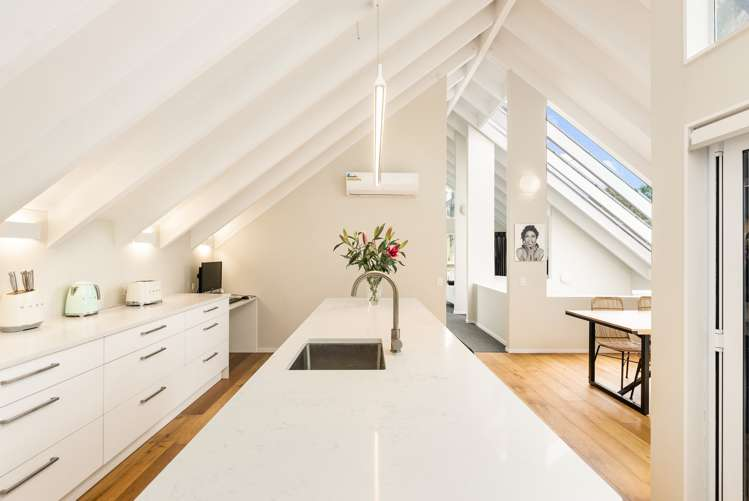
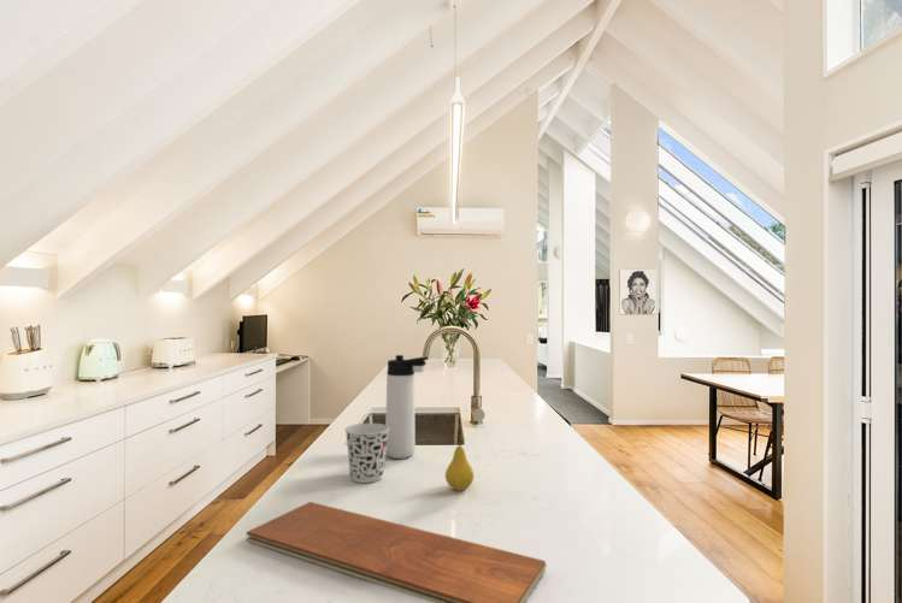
+ thermos bottle (406, 406)
+ fruit (459, 462)
+ cup (366, 453)
+ chopping board (388, 549)
